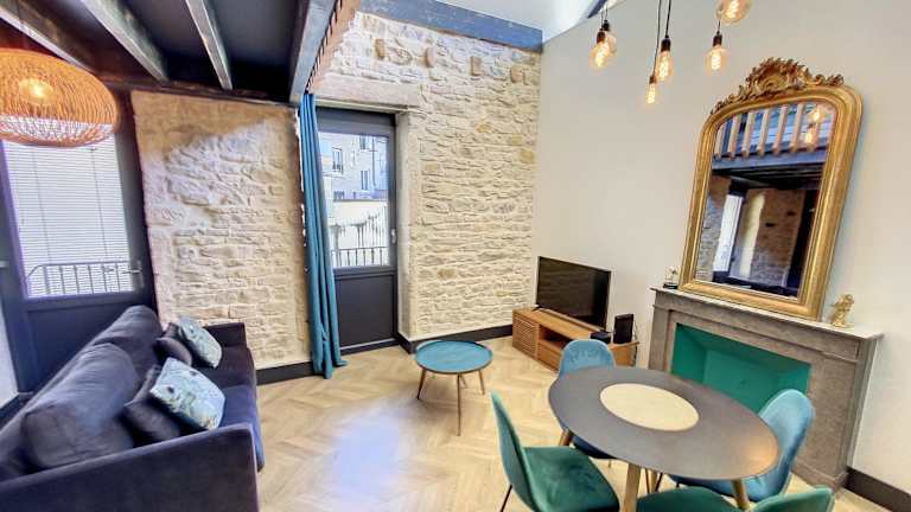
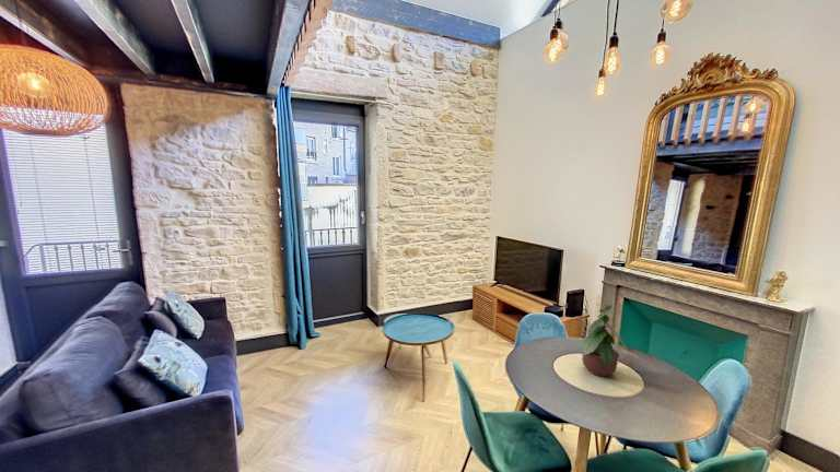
+ potted plant (604, 337)
